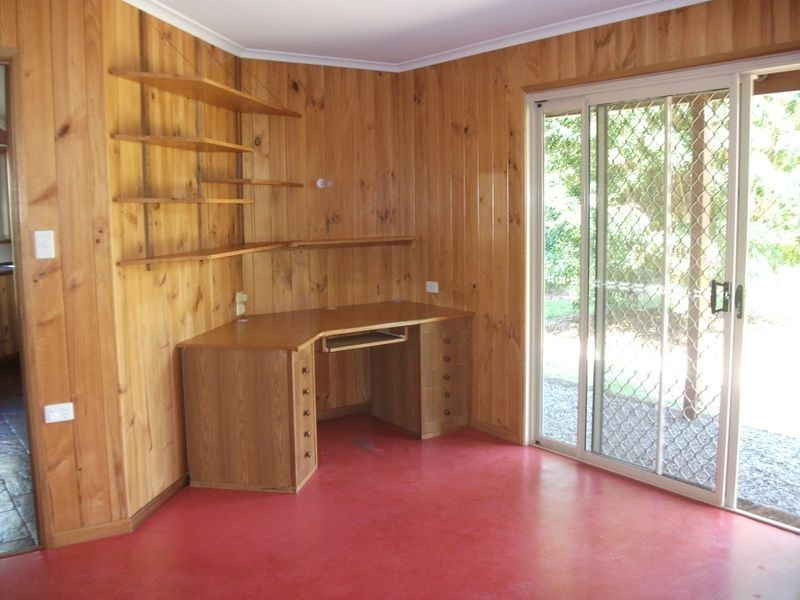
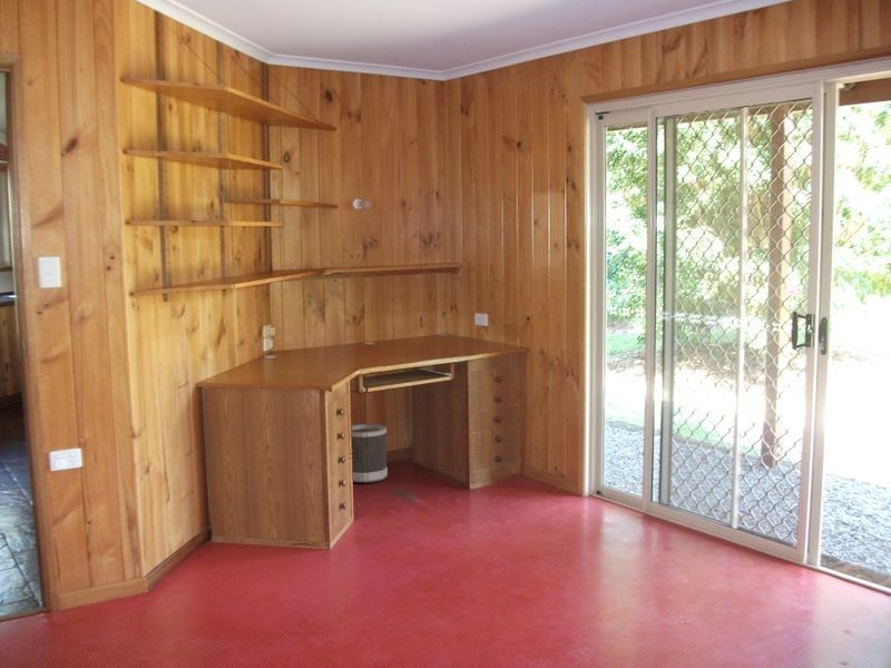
+ wastebasket (364, 452)
